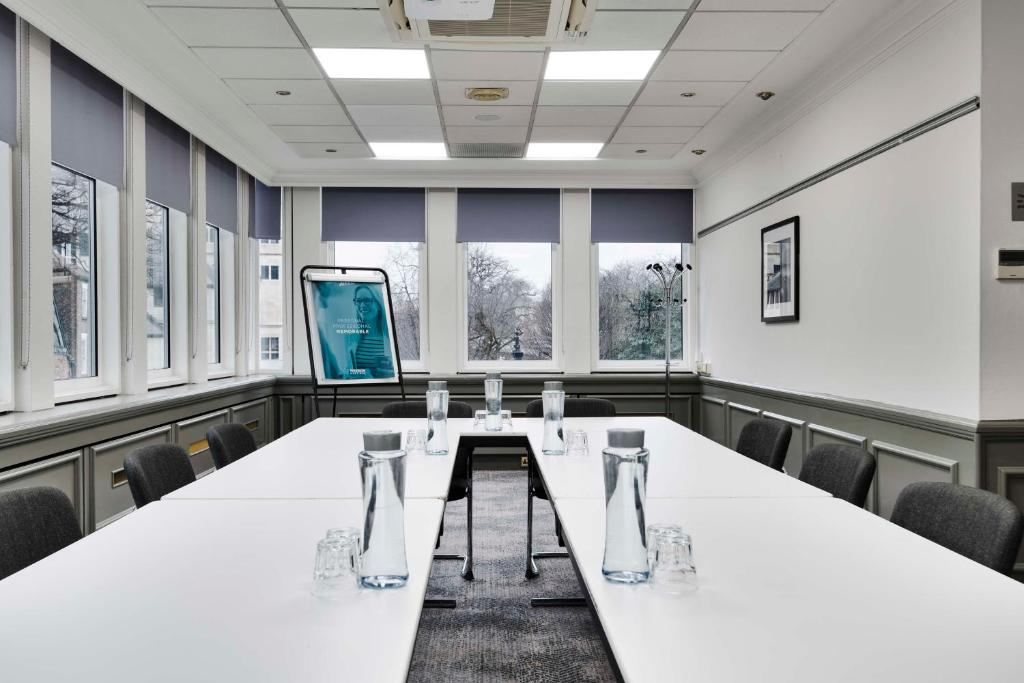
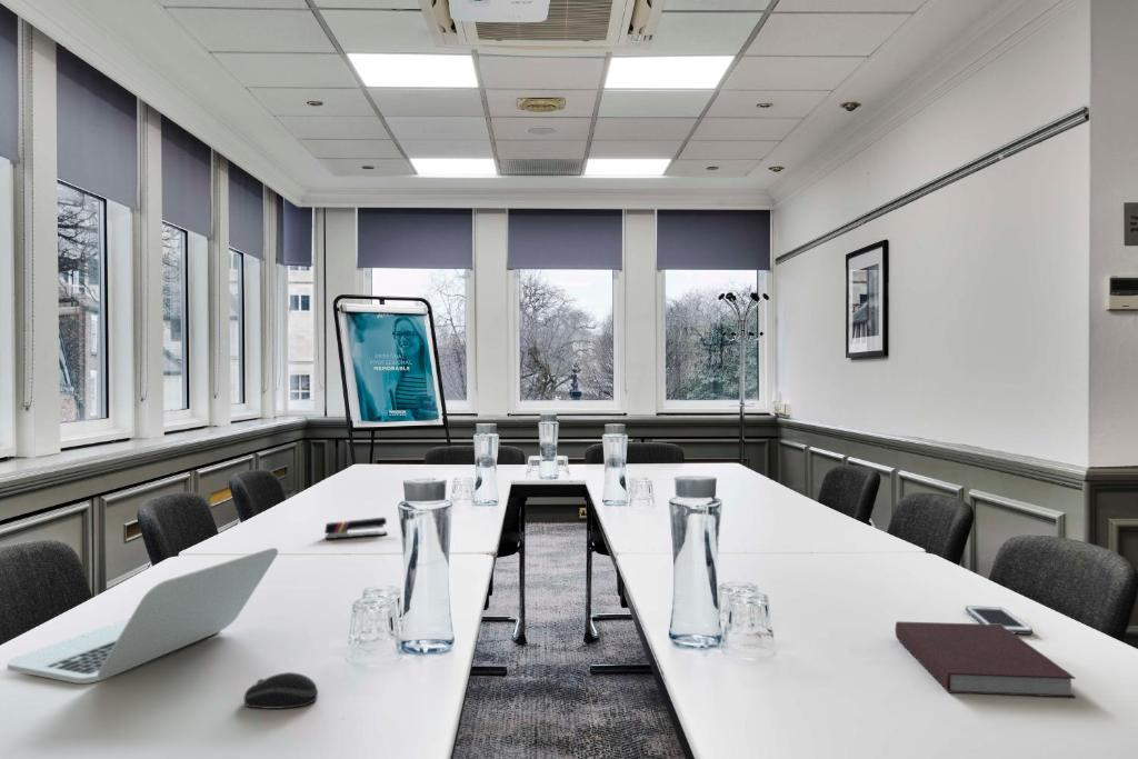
+ notebook (976, 656)
+ cell phone (997, 619)
+ computer mouse (281, 687)
+ stapler (356, 527)
+ laptop (149, 602)
